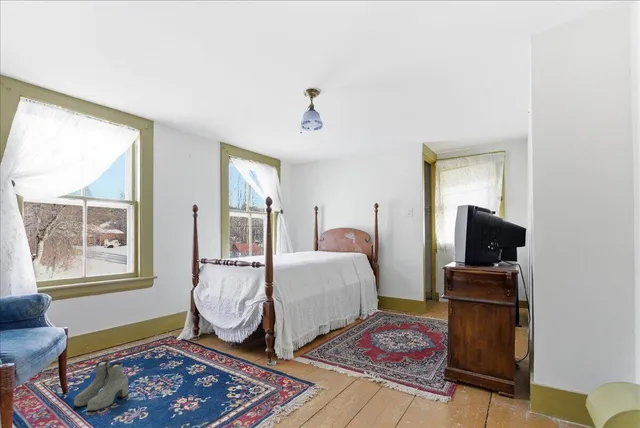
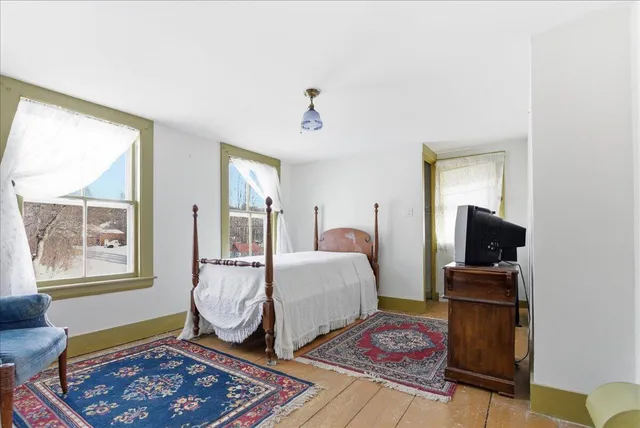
- boots (102, 382)
